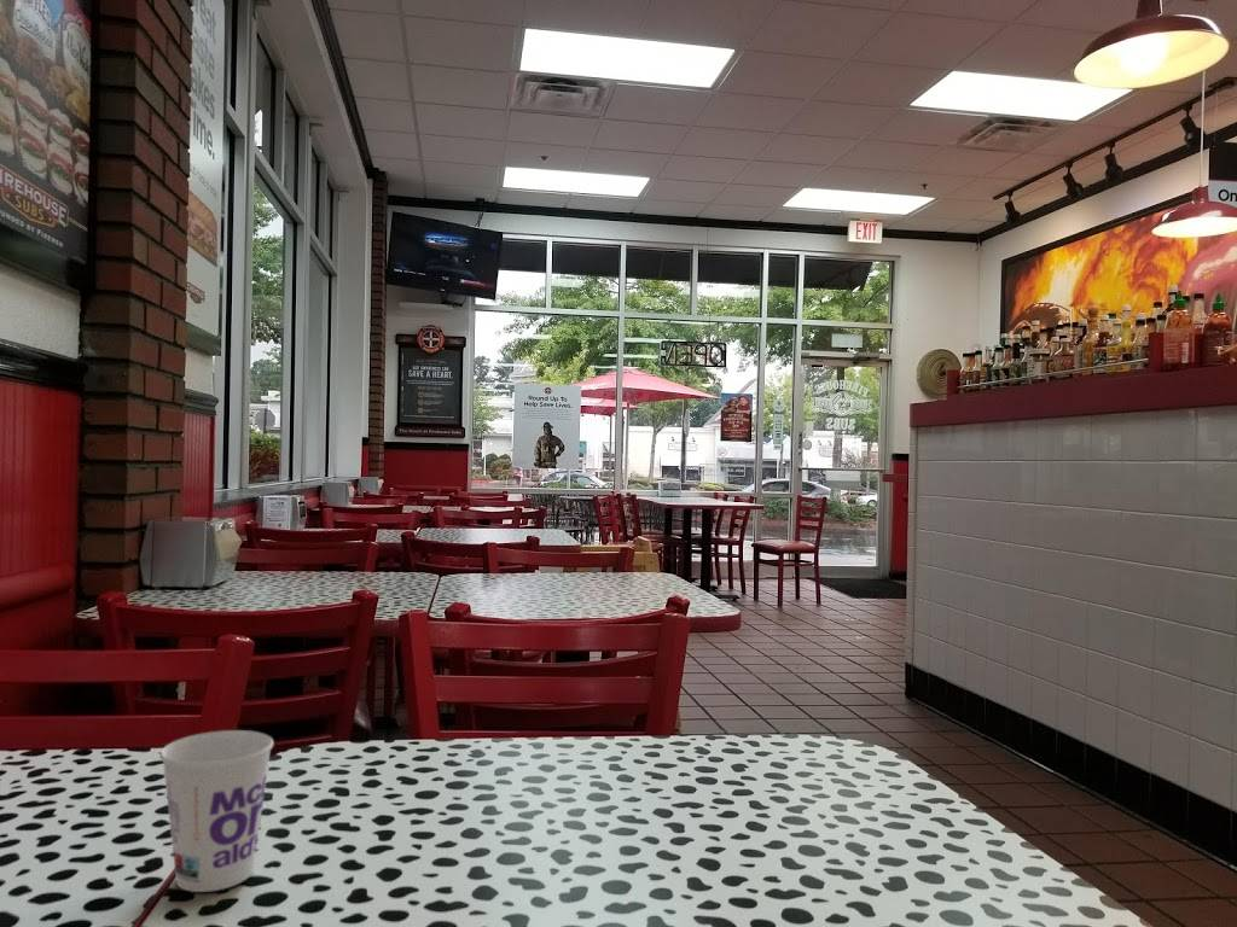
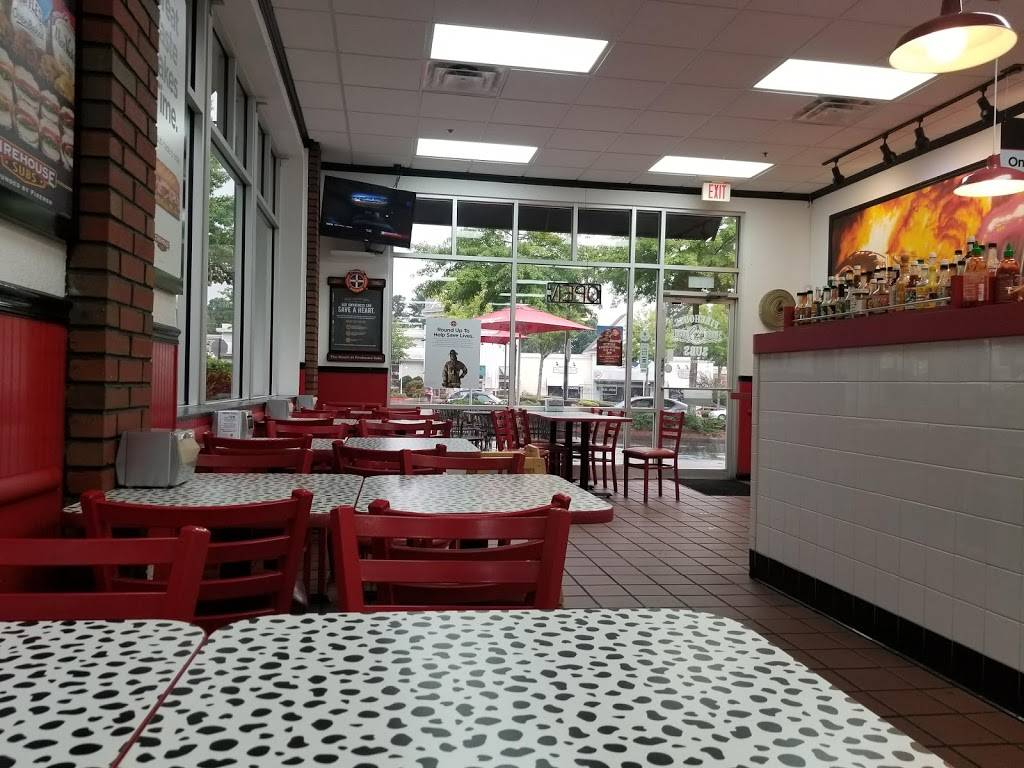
- cup (216, 810)
